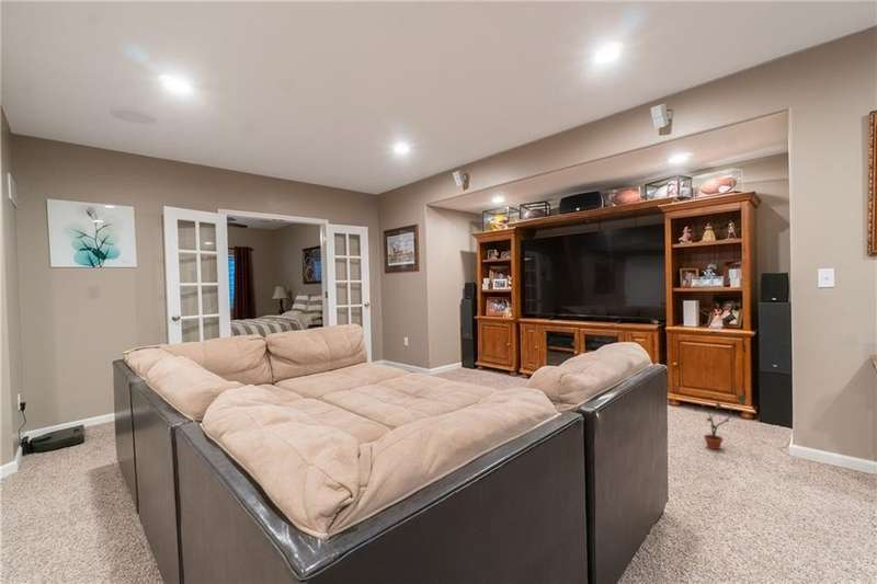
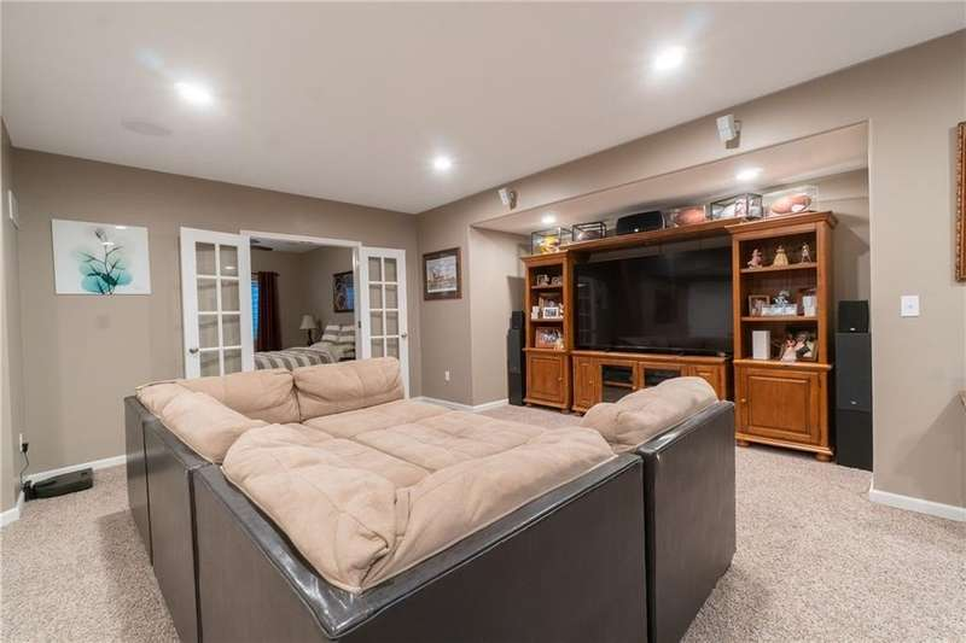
- potted plant (719, 423)
